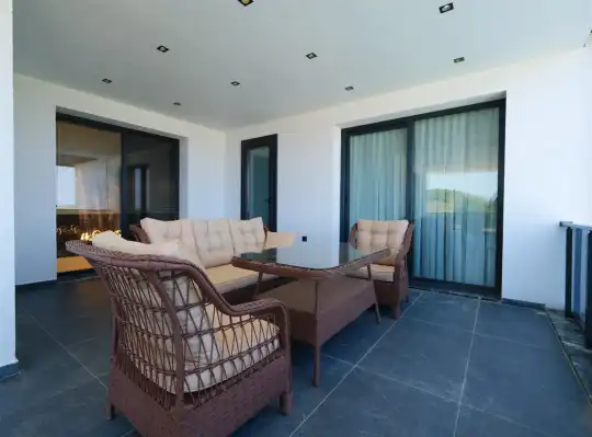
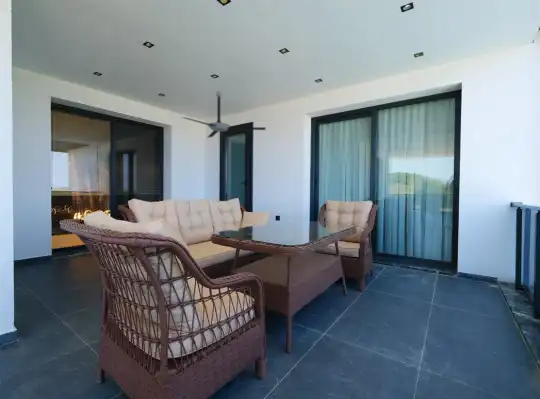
+ ceiling fan (219, 112)
